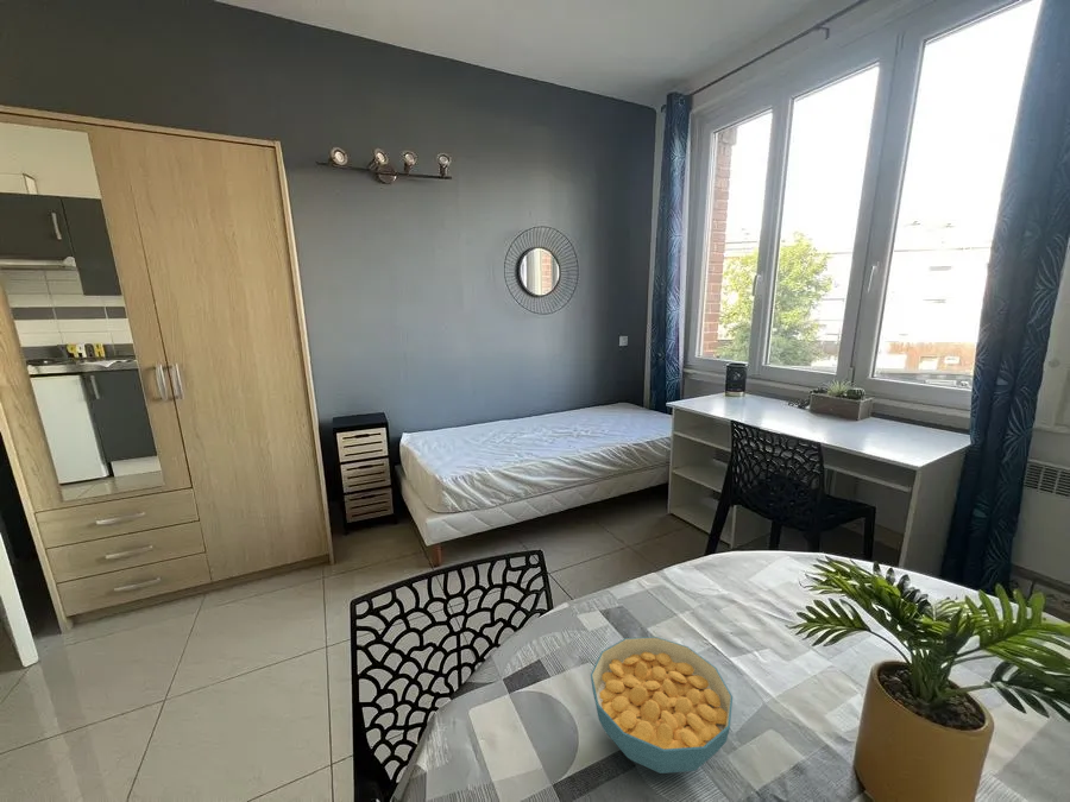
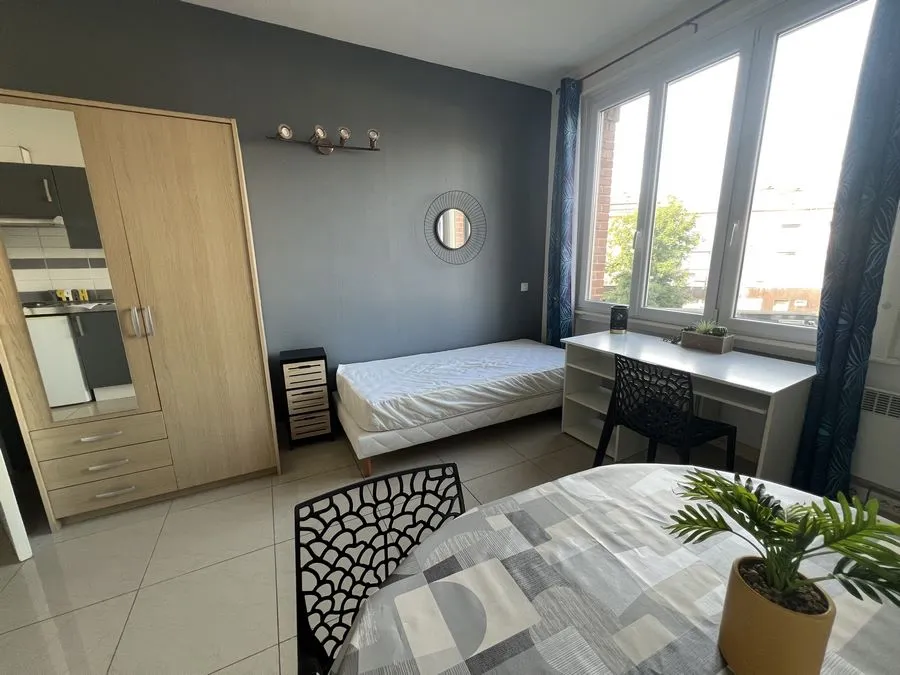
- cereal bowl (657, 713)
